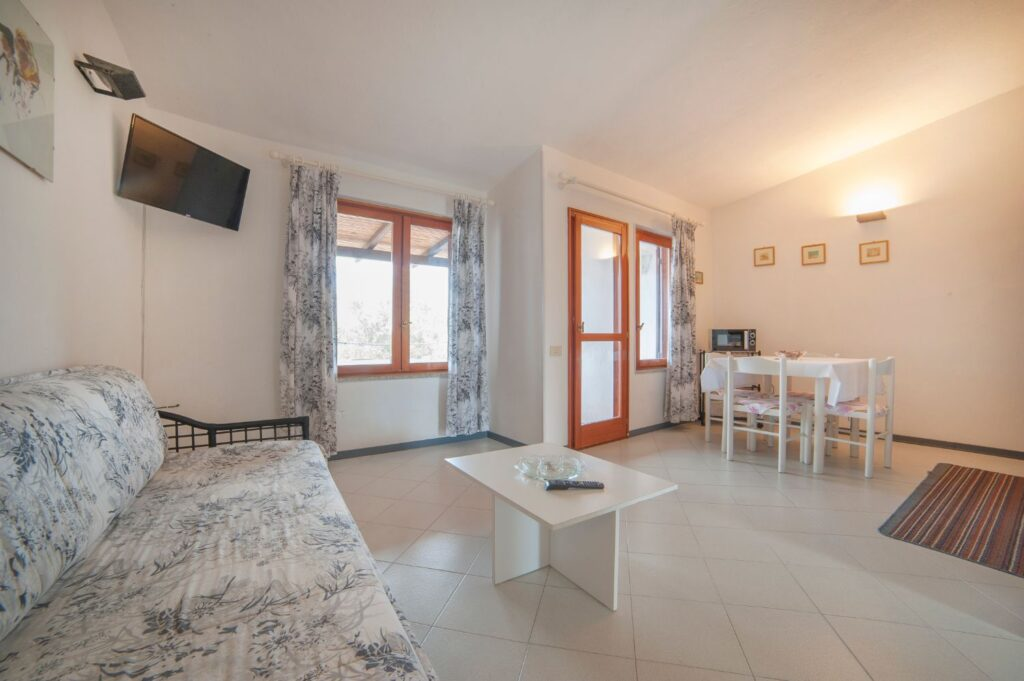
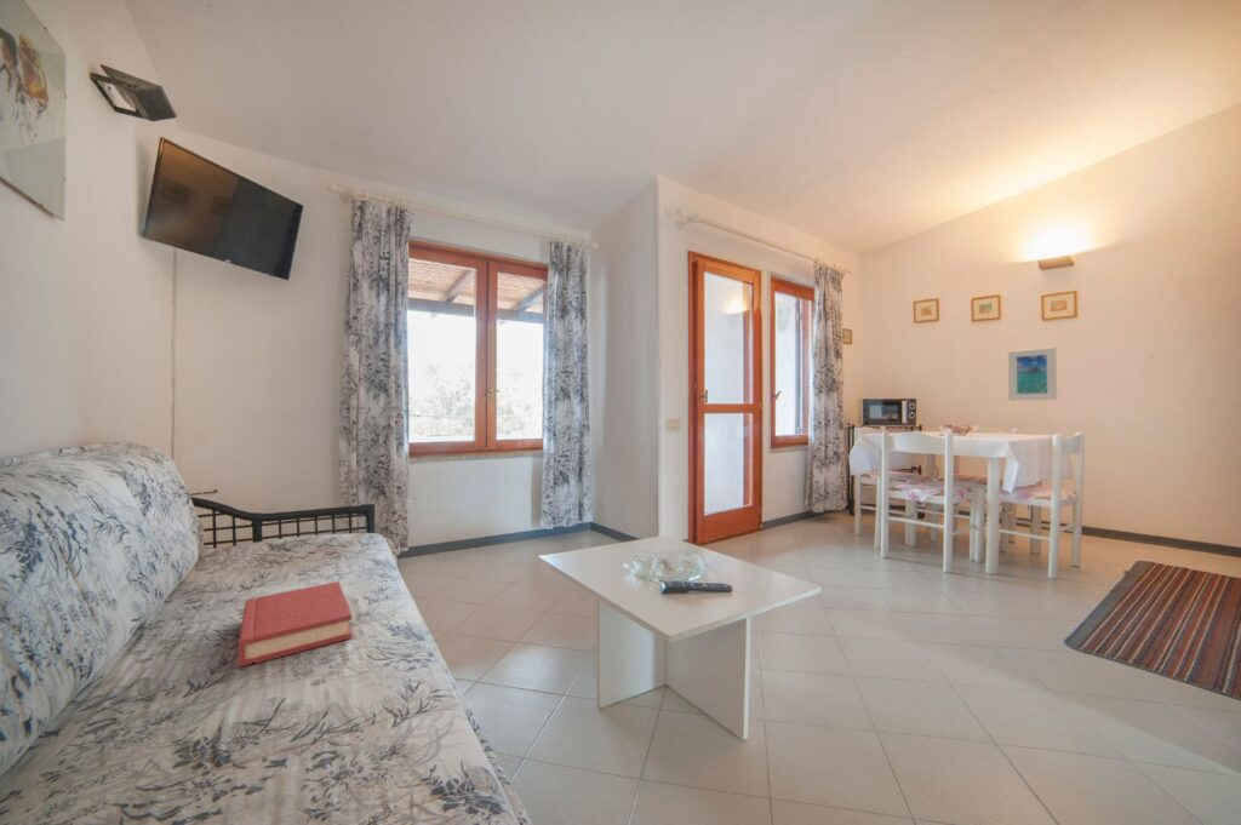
+ hardback book (296, 618)
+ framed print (1031, 374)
